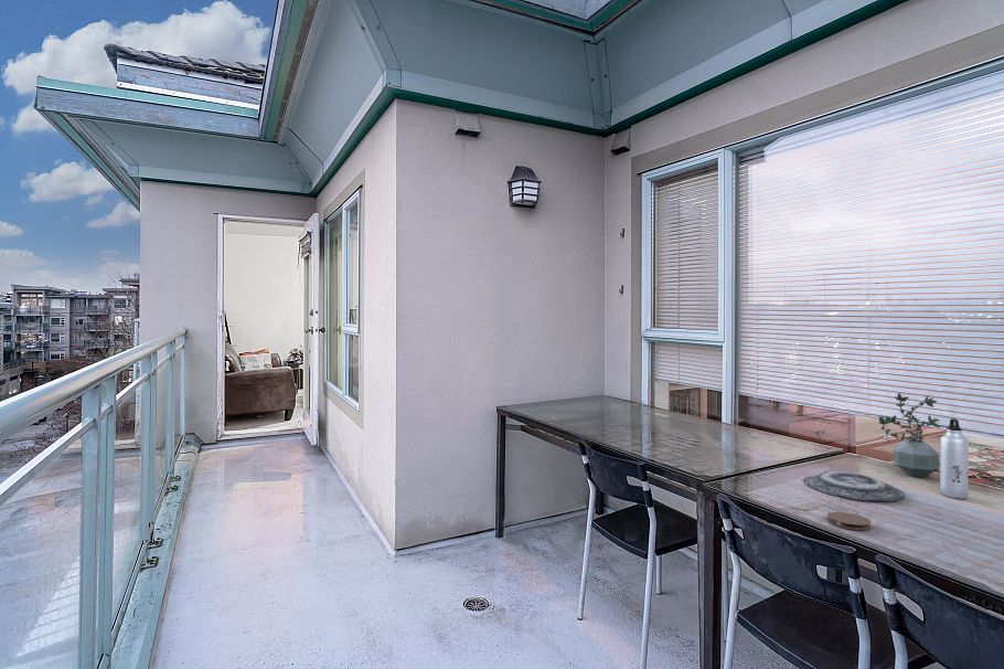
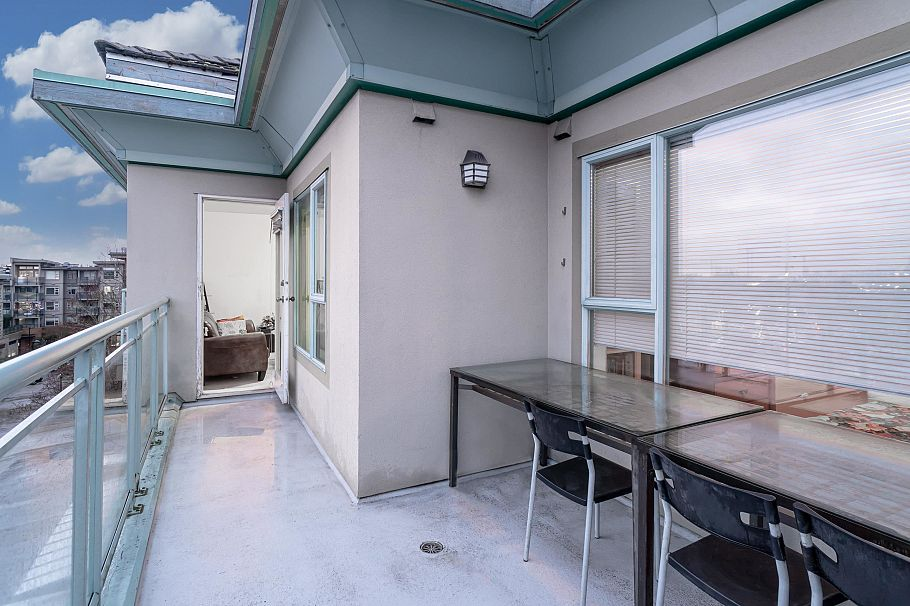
- plate (852, 482)
- water bottle (953, 457)
- potted plant (909, 433)
- coaster (848, 520)
